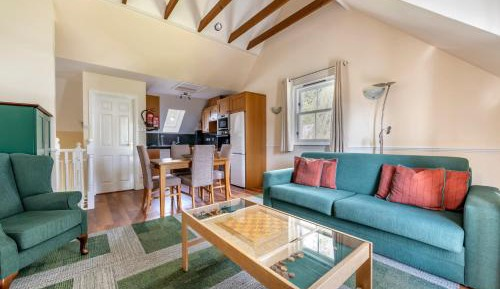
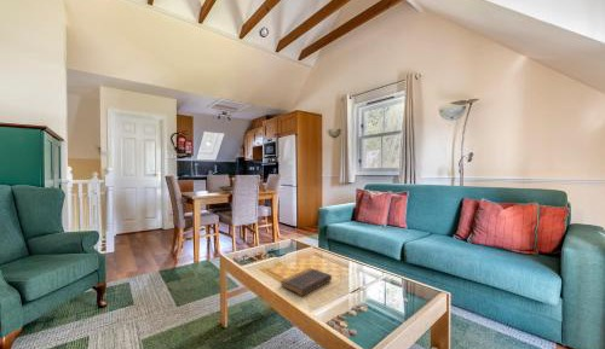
+ book (306, 280)
